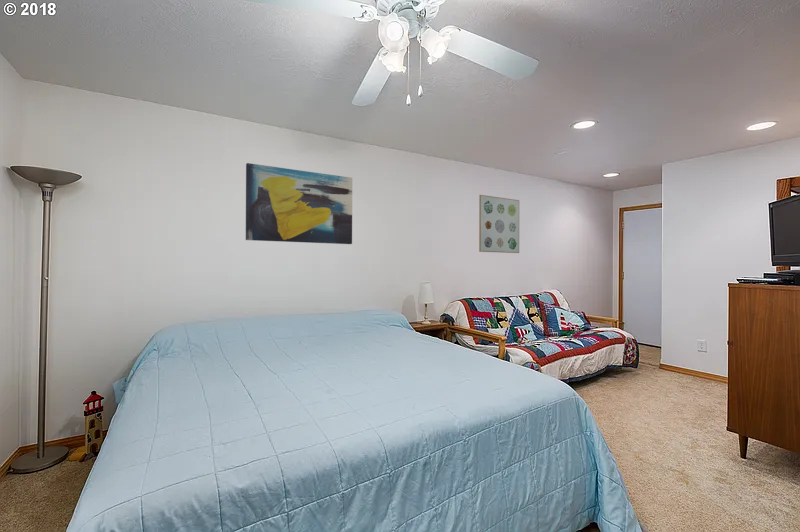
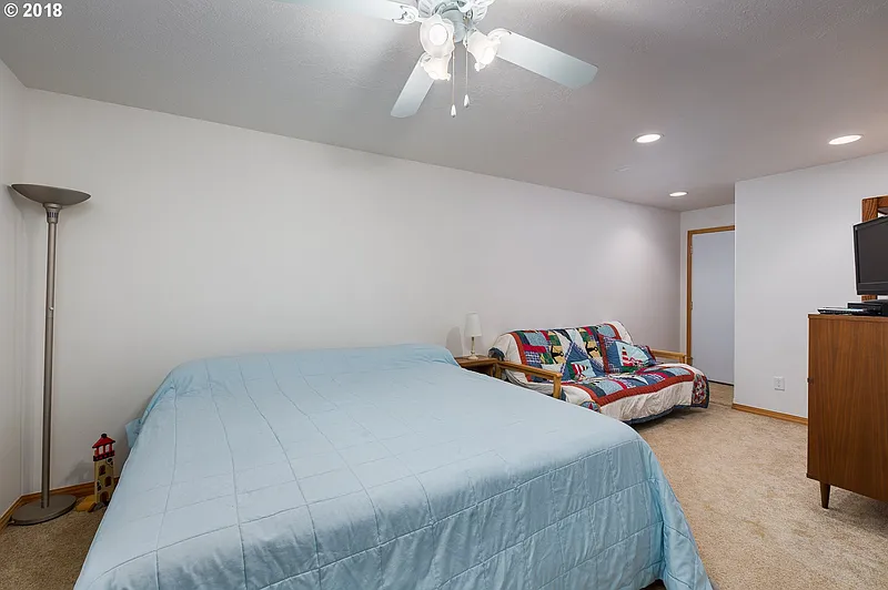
- wall art (302, 206)
- wall art (500, 225)
